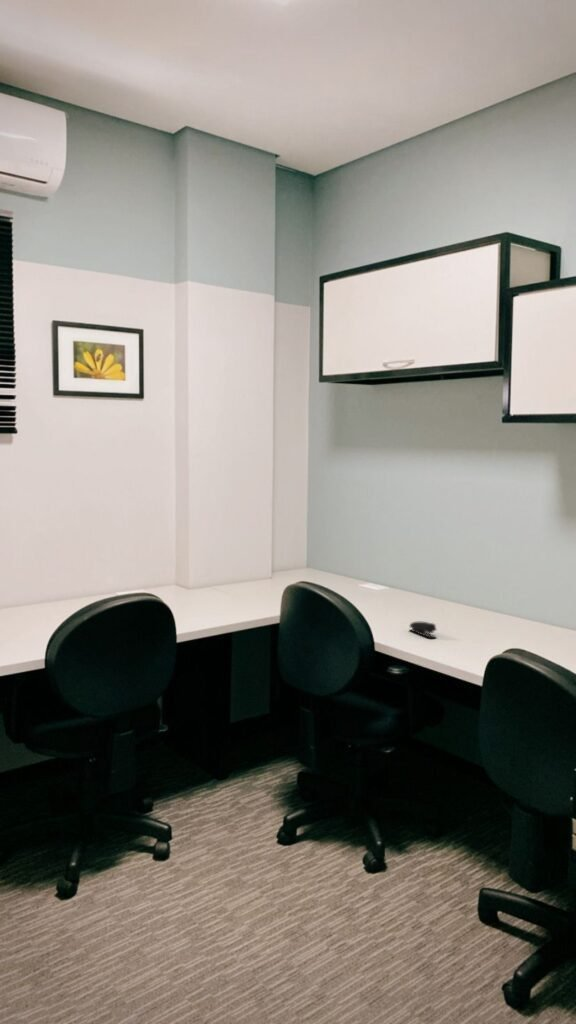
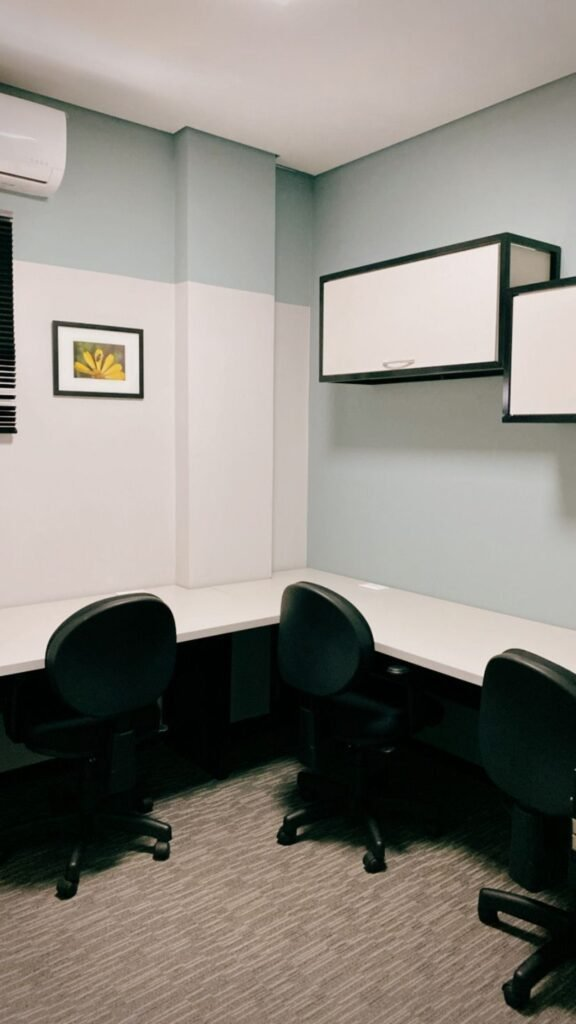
- stapler (422, 627)
